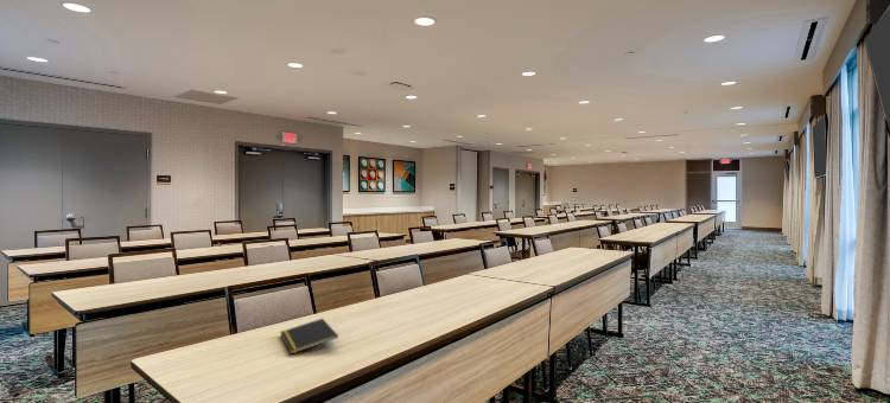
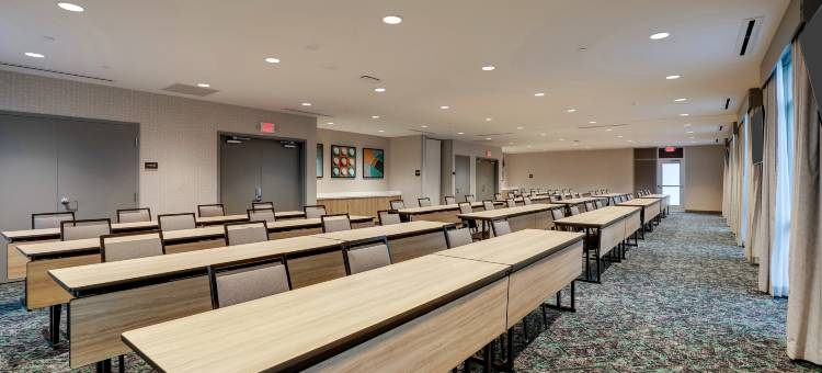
- notepad (307, 334)
